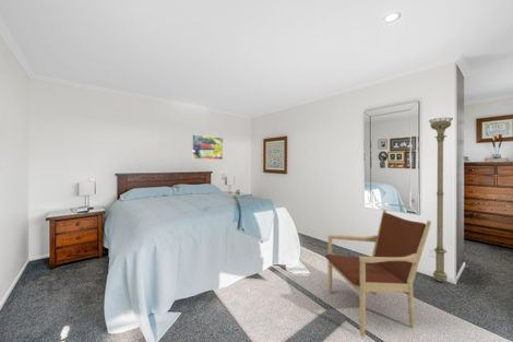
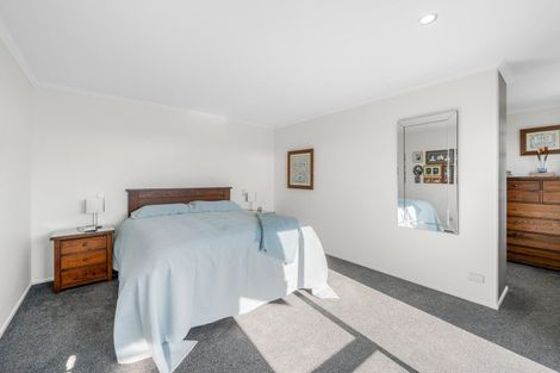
- armchair (373, 261)
- floor lamp (440, 200)
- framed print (207, 148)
